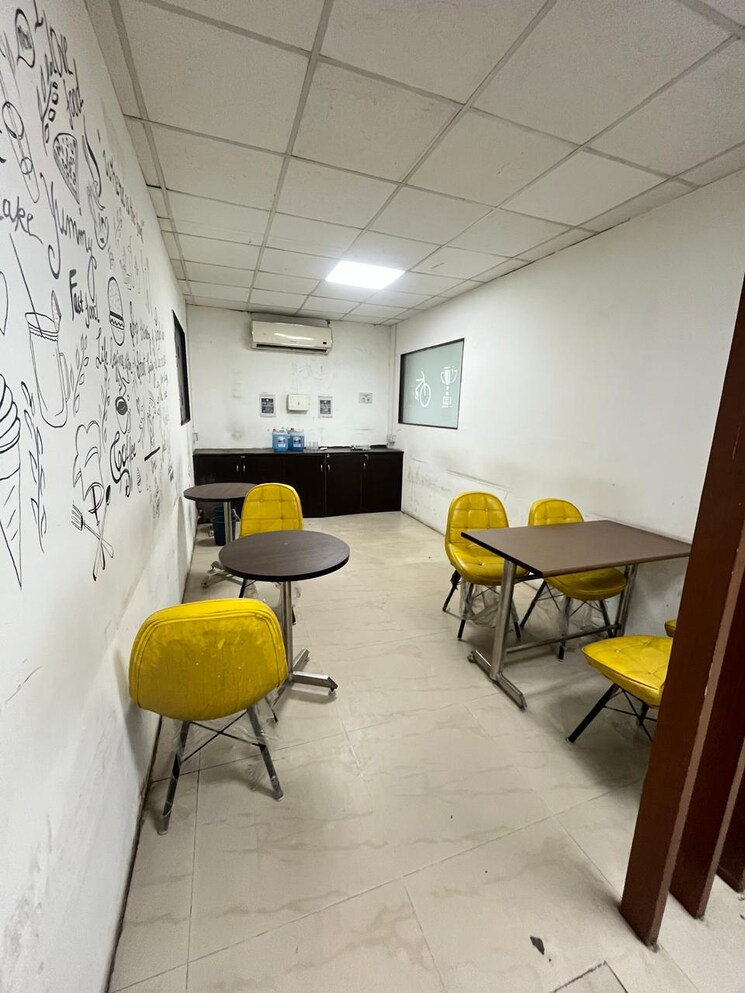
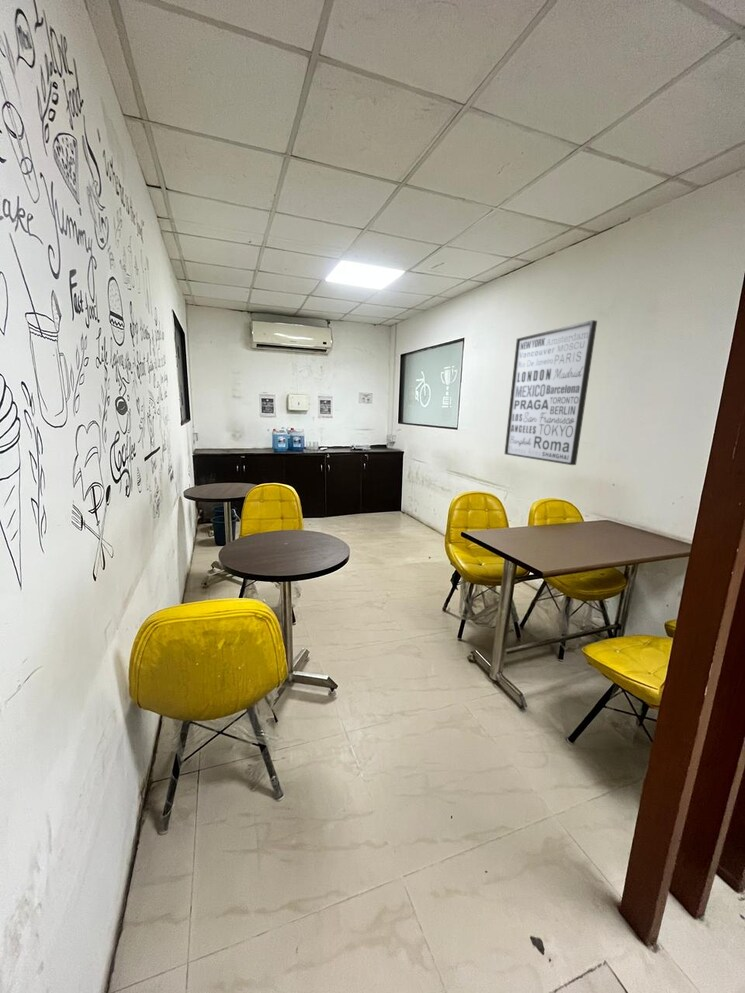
+ wall art (544, 397)
